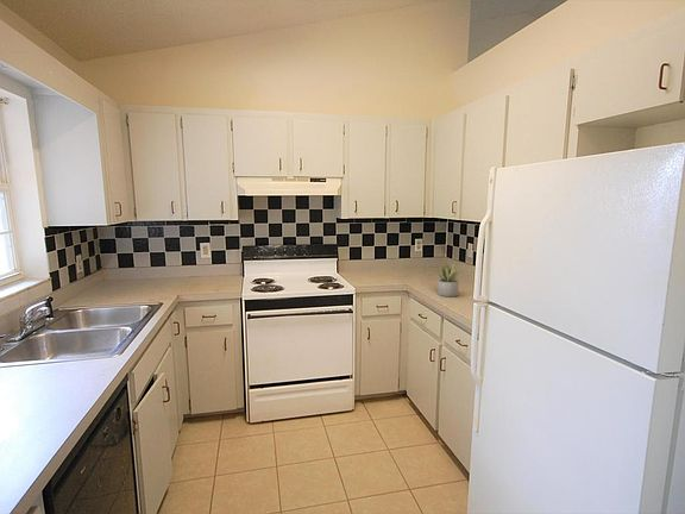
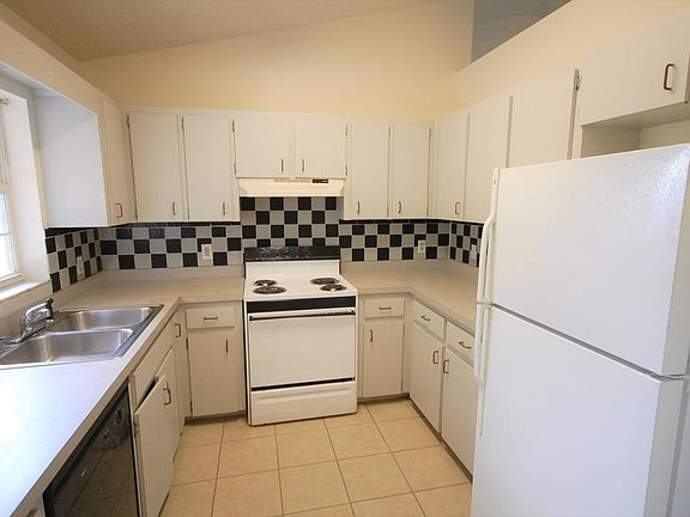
- succulent plant (447, 278)
